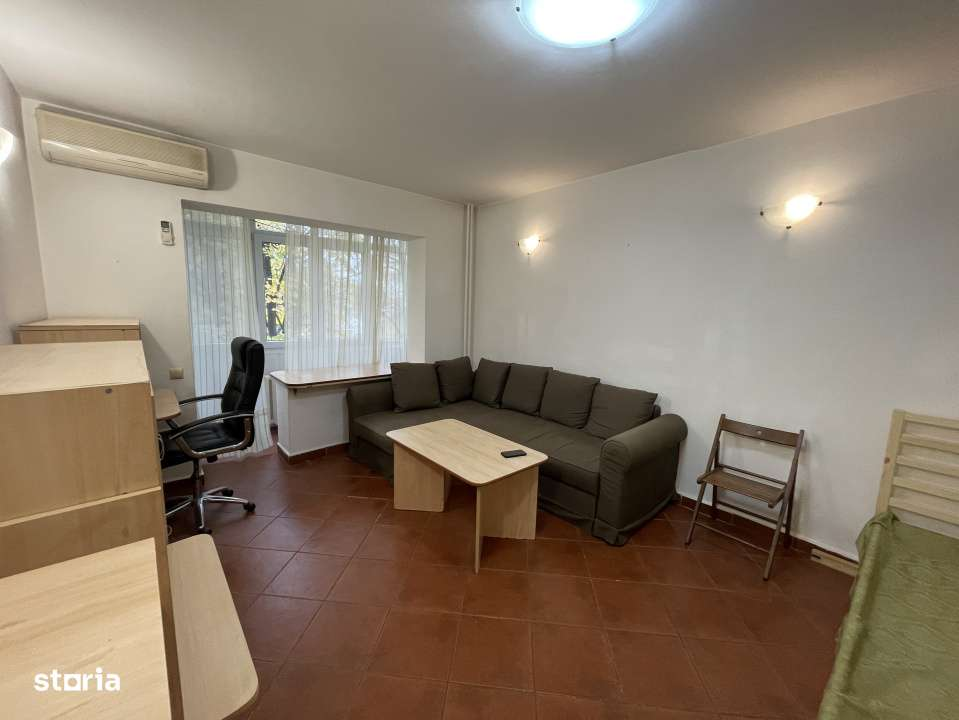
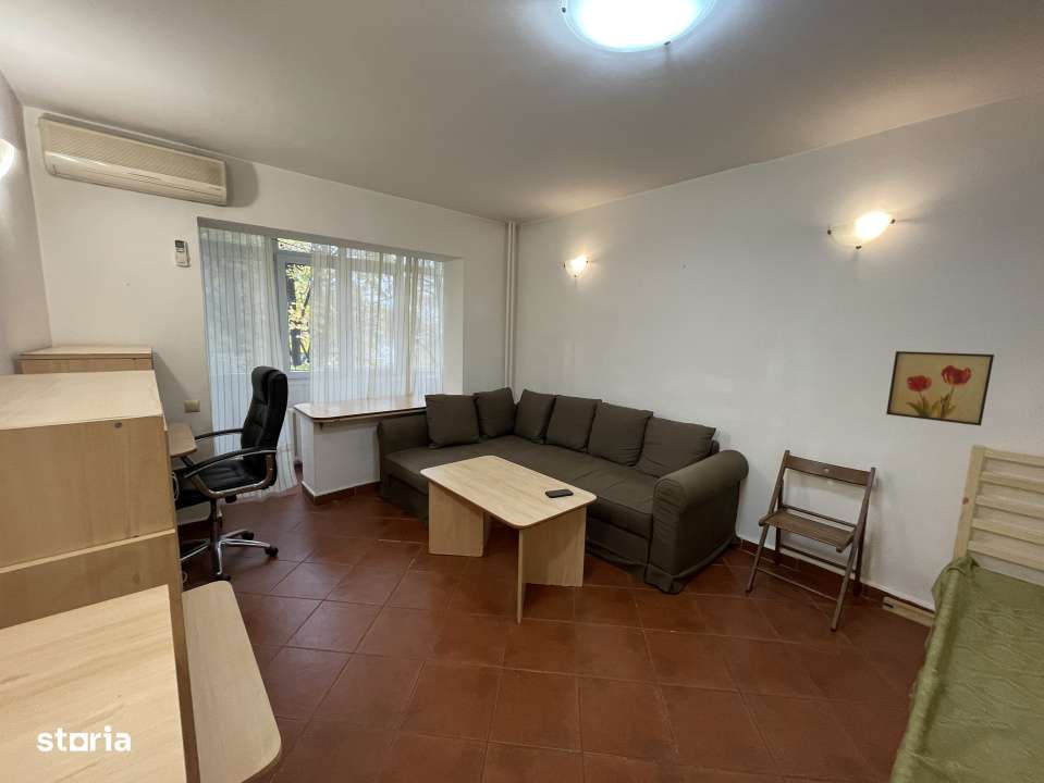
+ wall art (936, 386)
